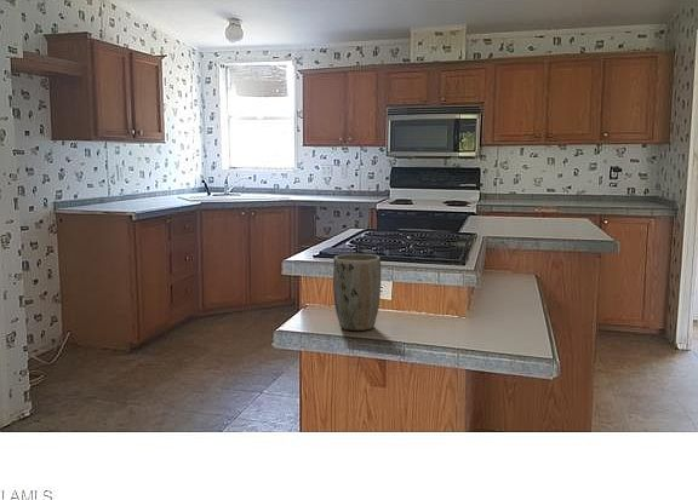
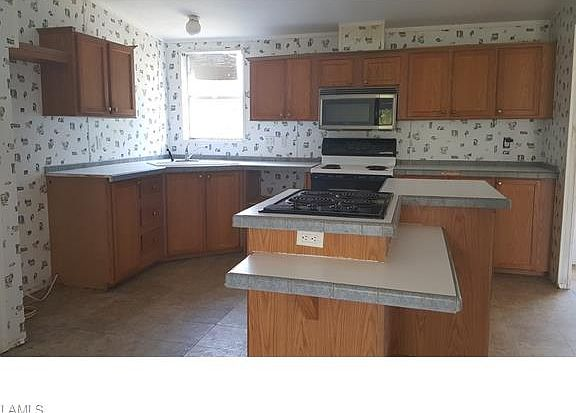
- plant pot (356, 292)
